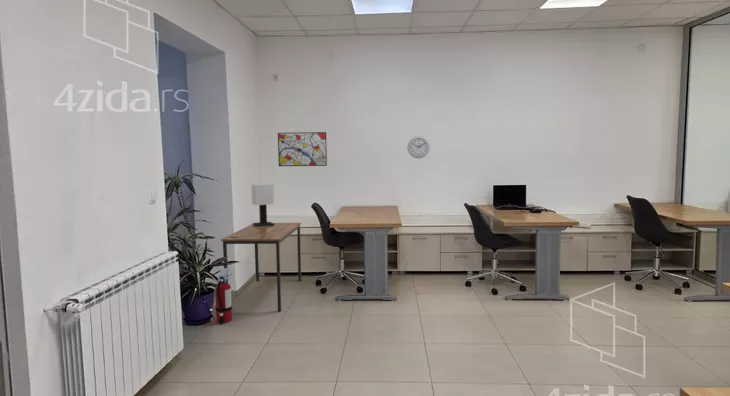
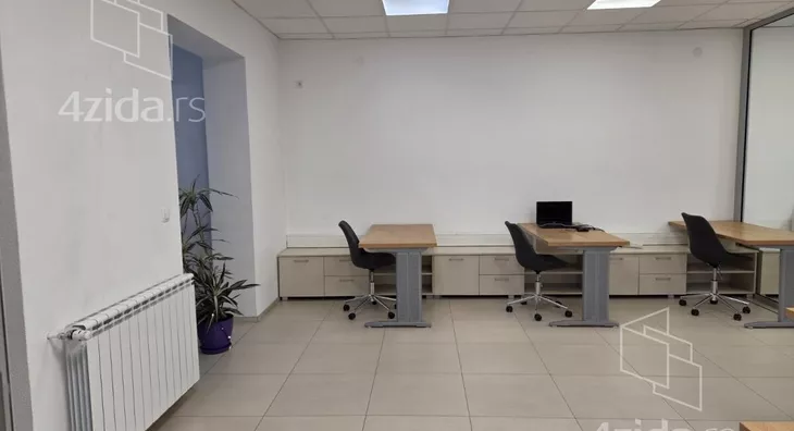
- wall art (302, 149)
- fire extinguisher (223, 295)
- wall clock (418, 147)
- table lamp (262, 204)
- desk (258, 262)
